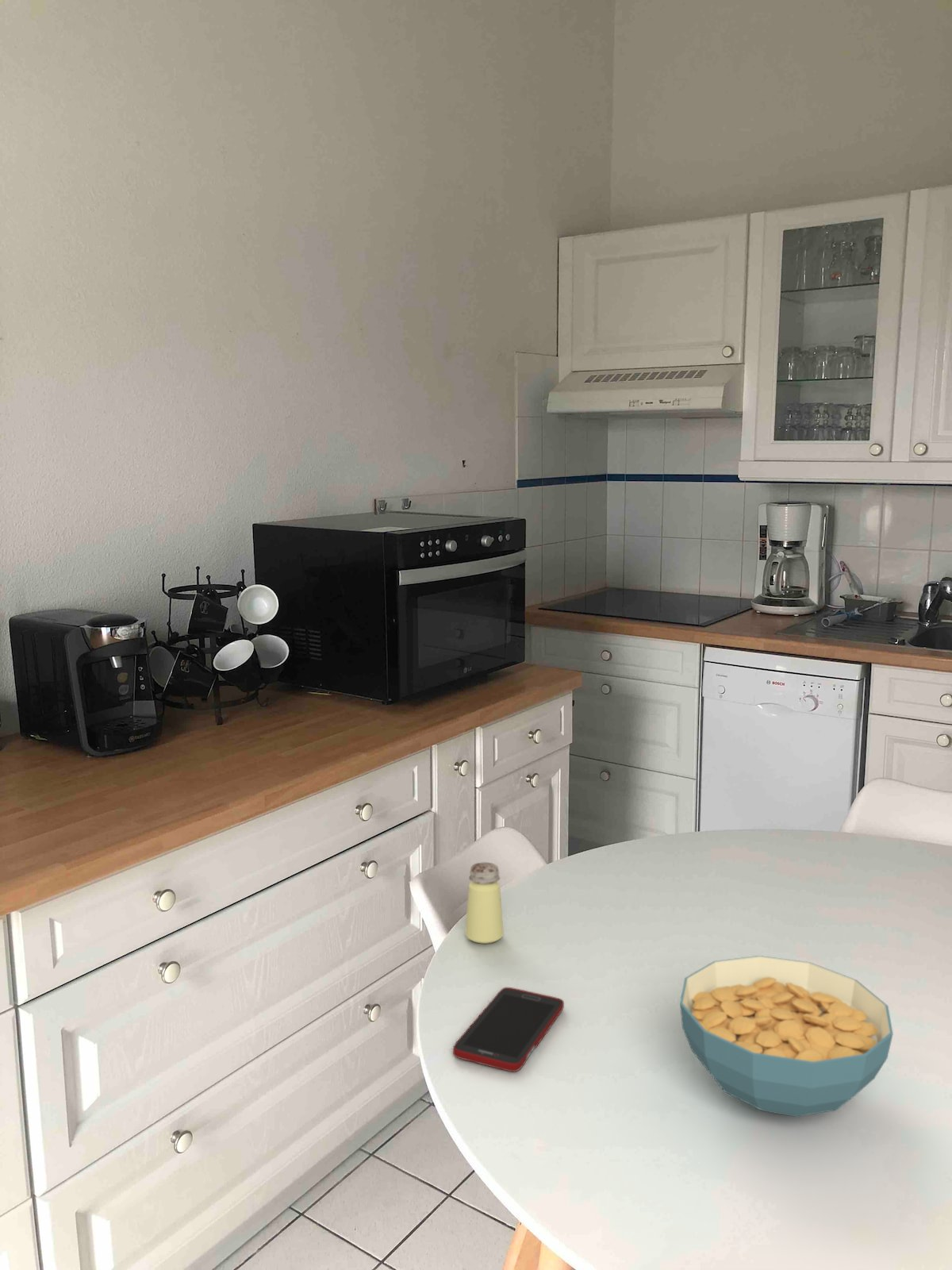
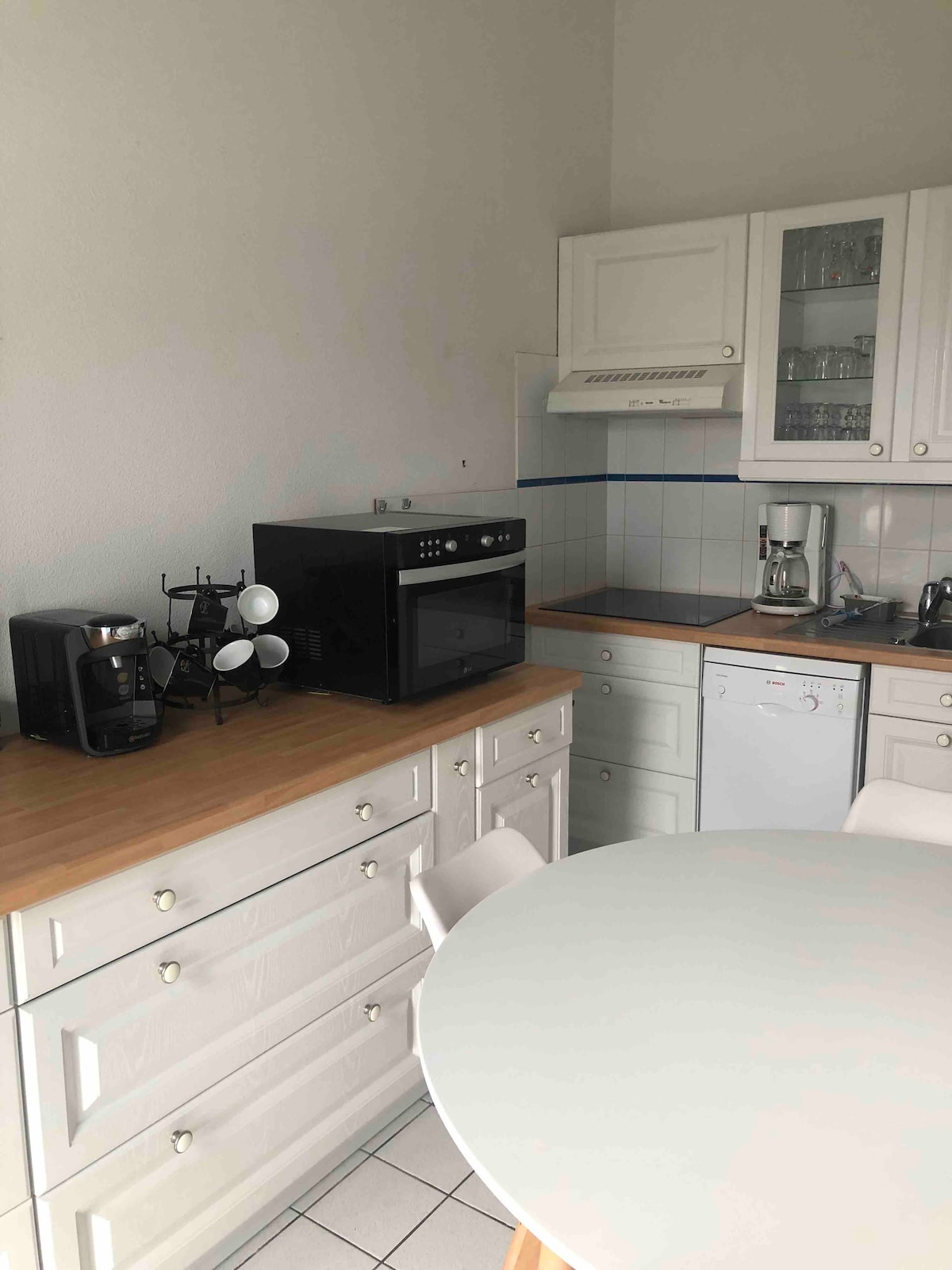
- cereal bowl (781, 1050)
- saltshaker (484, 901)
- cell phone (510, 1027)
